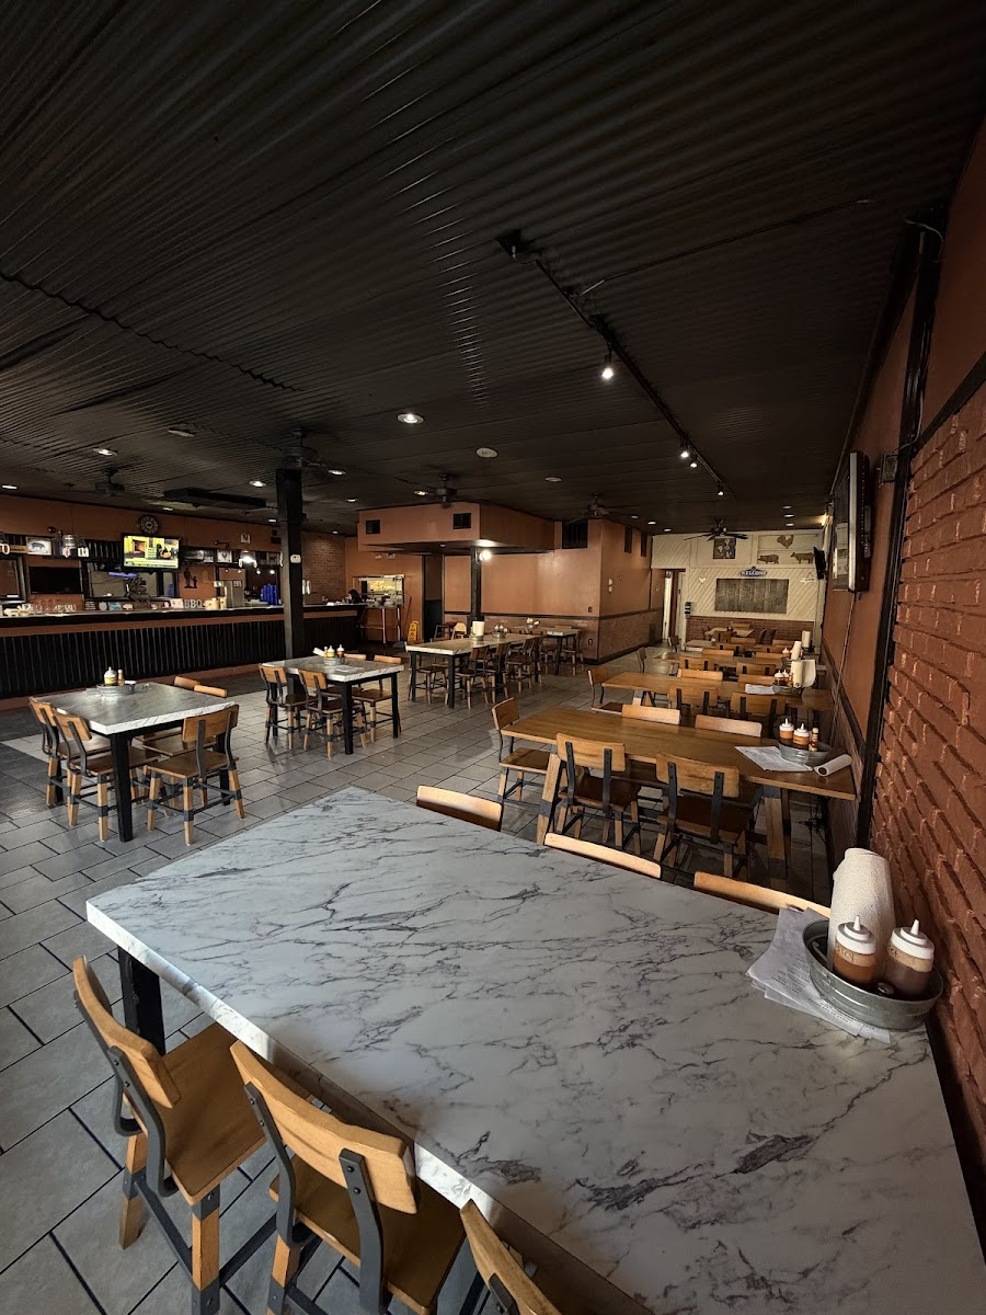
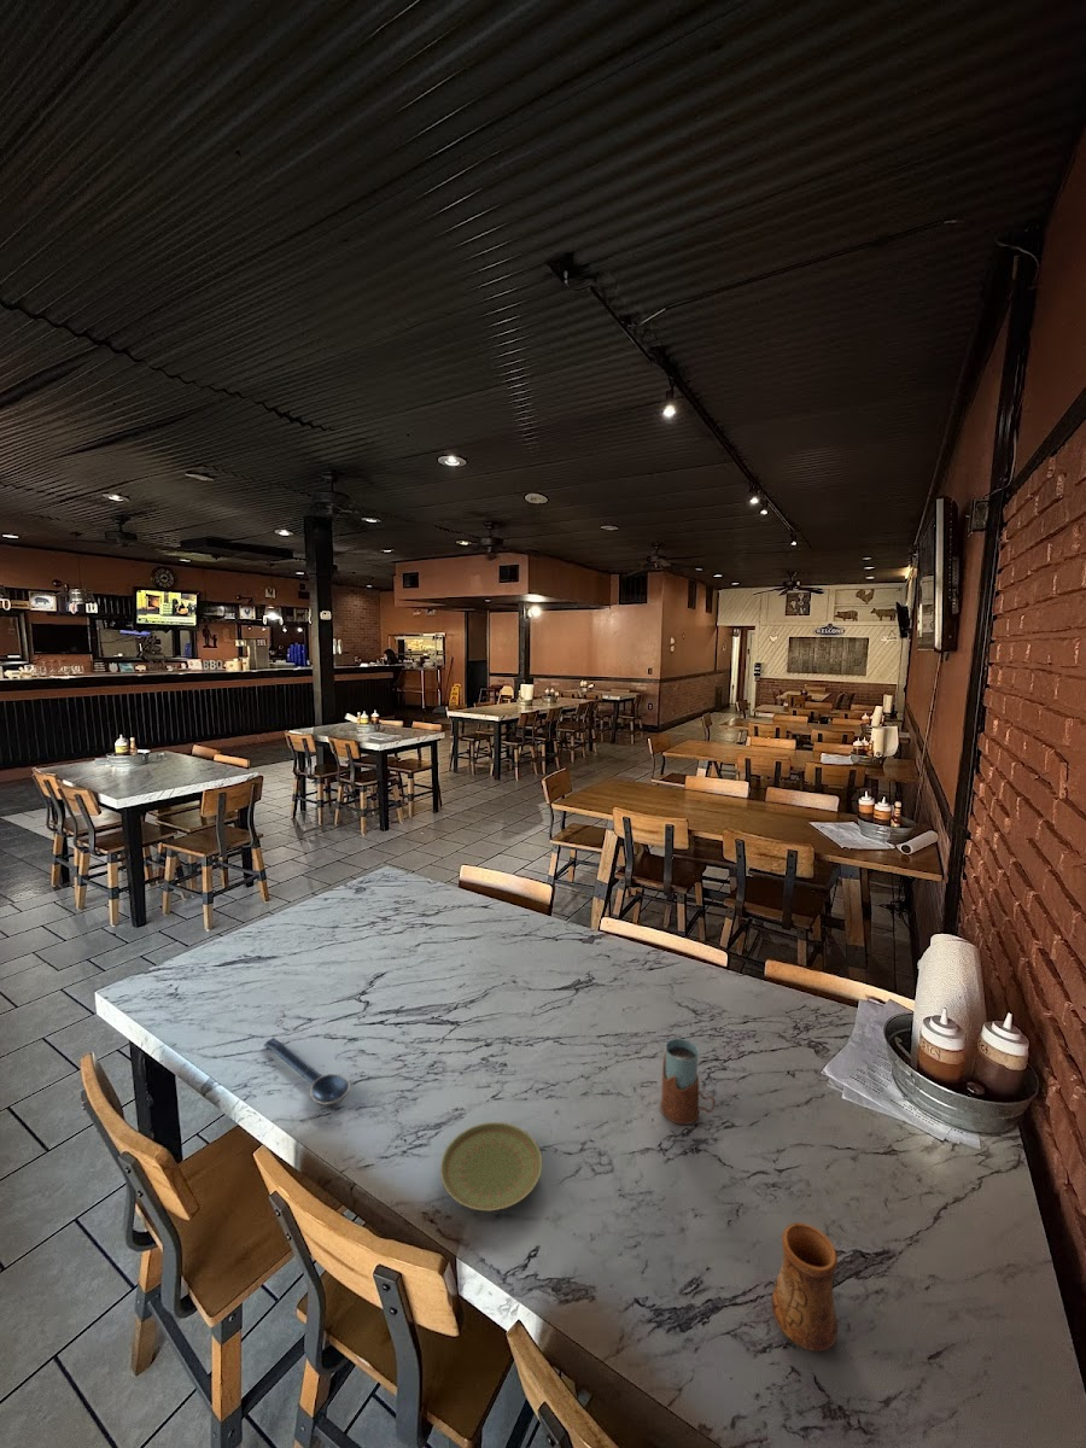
+ drinking glass (688, 1084)
+ spoon (306, 1065)
+ cup (806, 1284)
+ plate (491, 1168)
